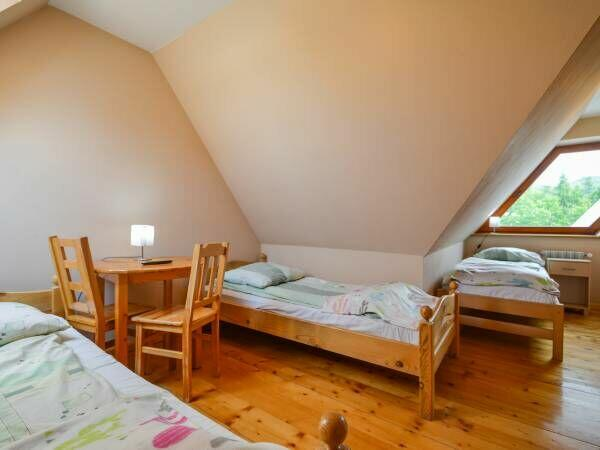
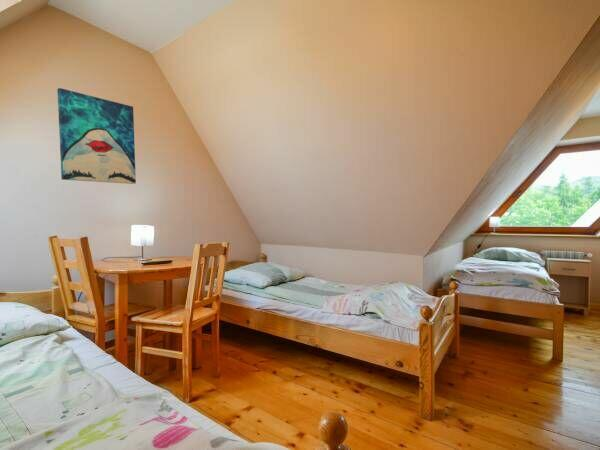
+ wall art (100, 140)
